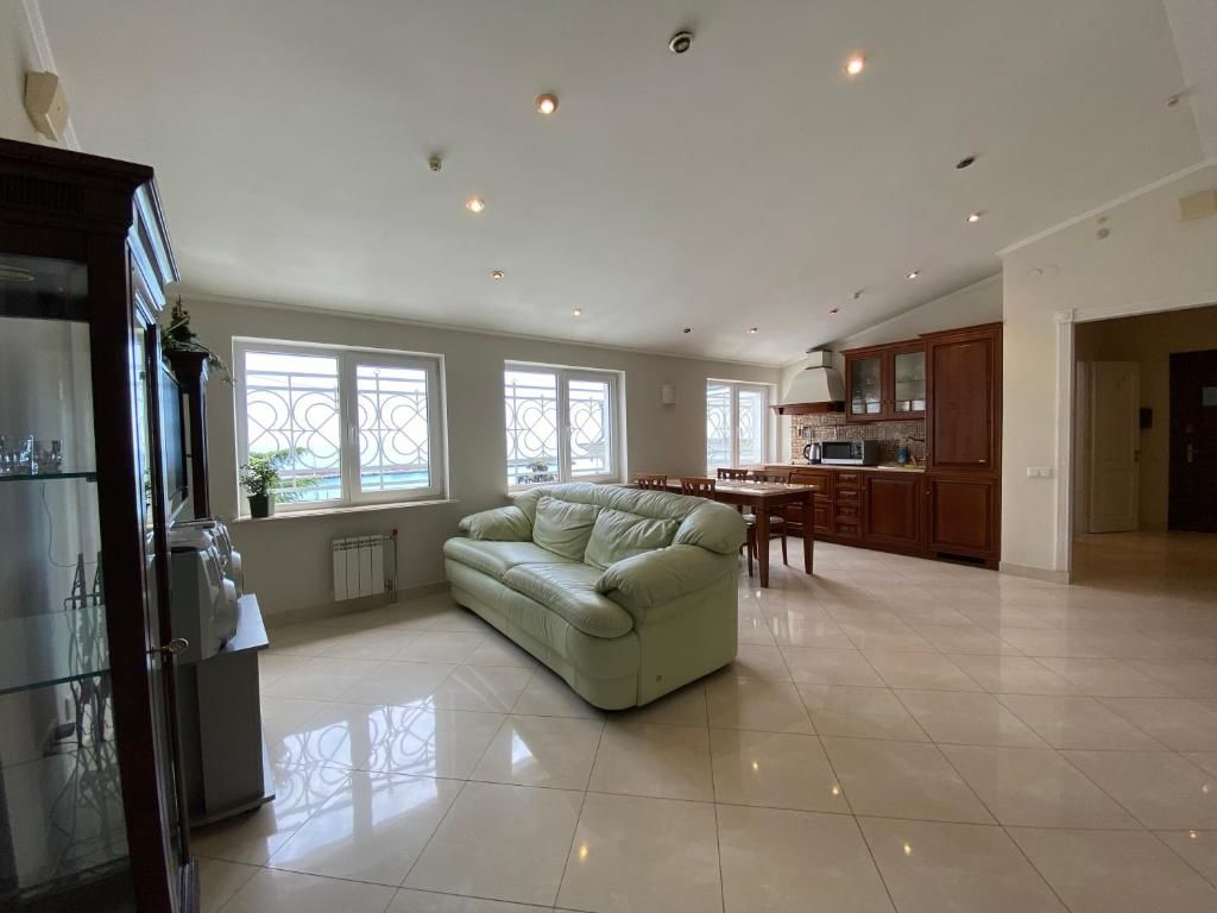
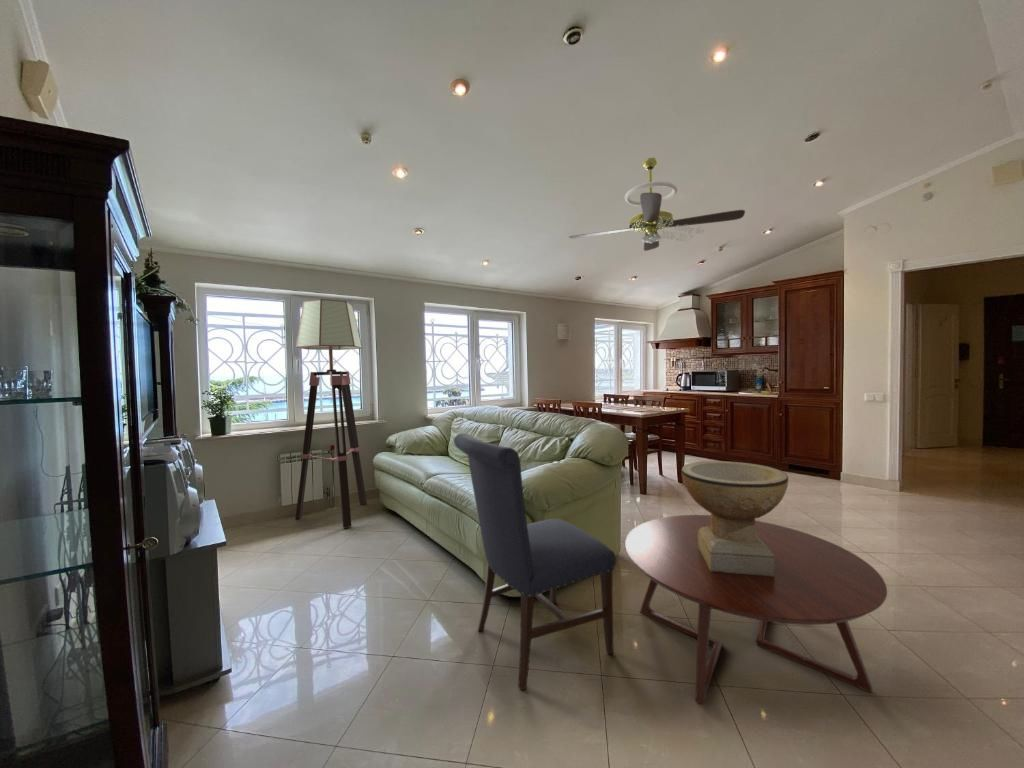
+ decorative bowl (732, 515)
+ ceiling fan (650, 205)
+ floor lamp (334, 409)
+ coffee table (739, 599)
+ chair (530, 539)
